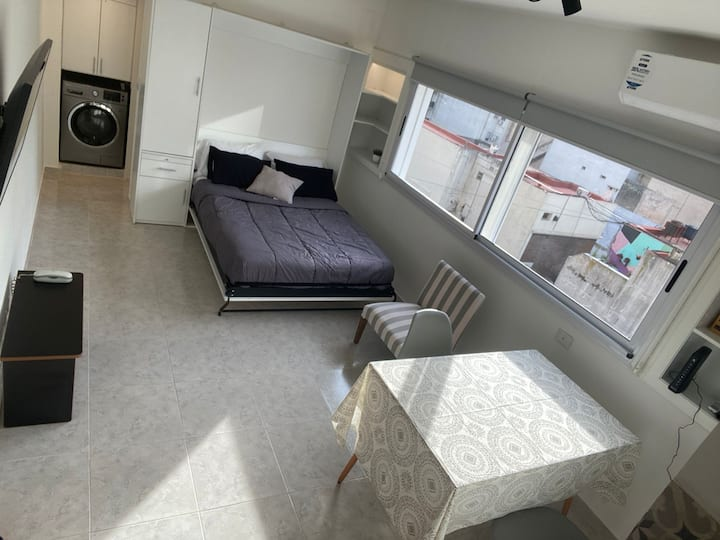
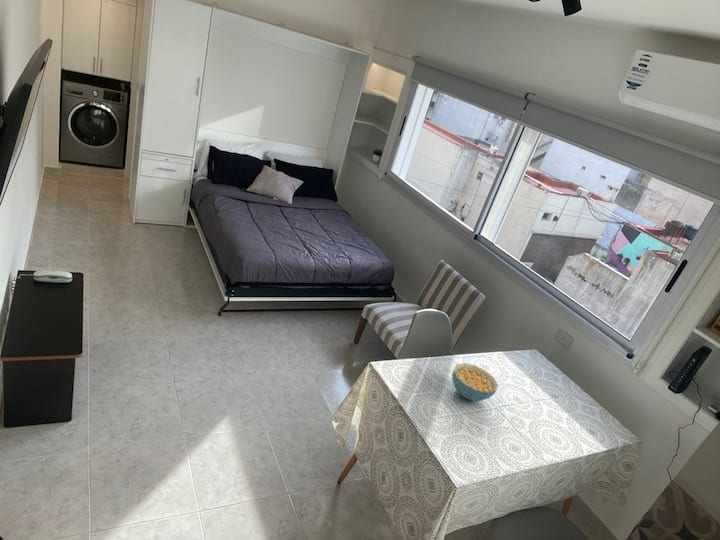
+ cereal bowl (471, 386)
